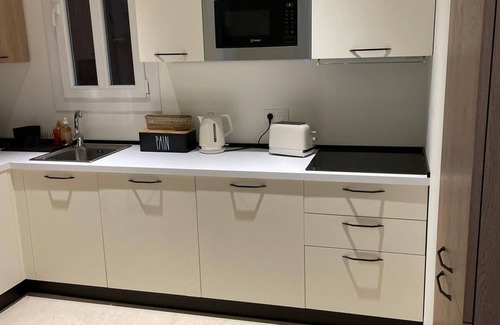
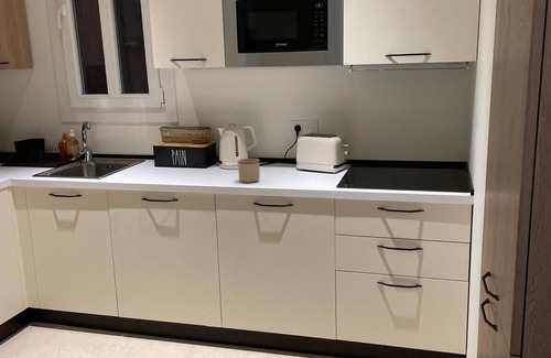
+ mug (250, 170)
